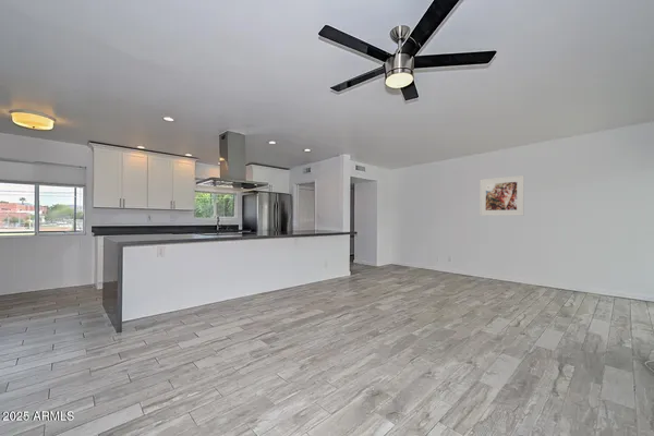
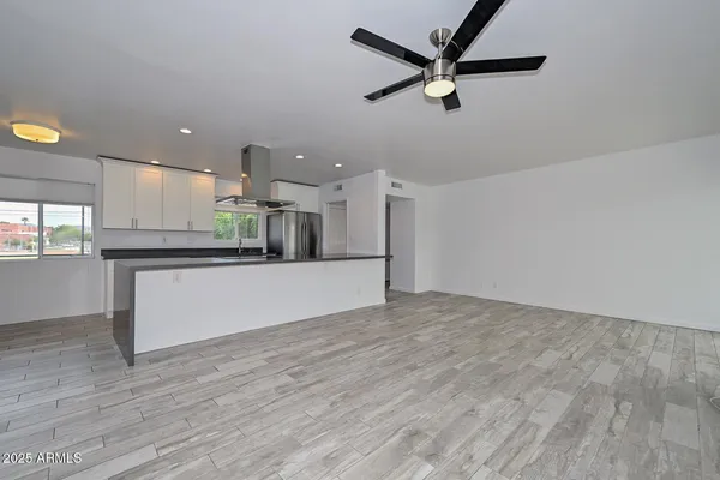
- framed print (500, 196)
